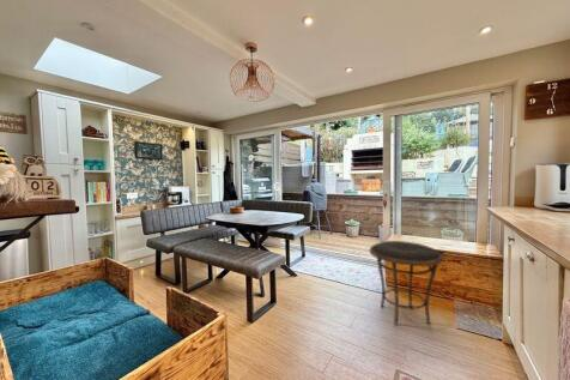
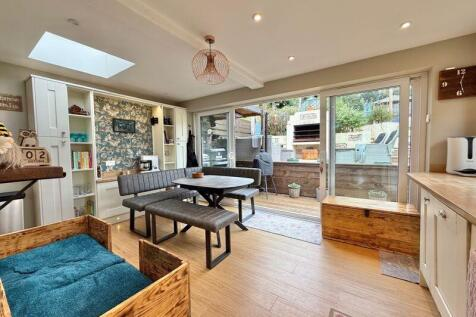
- side table (410, 279)
